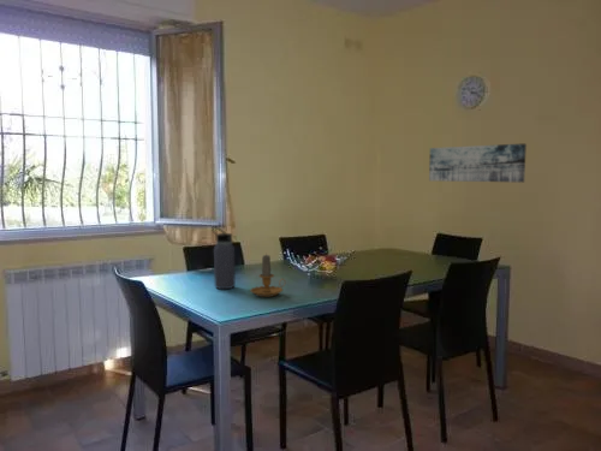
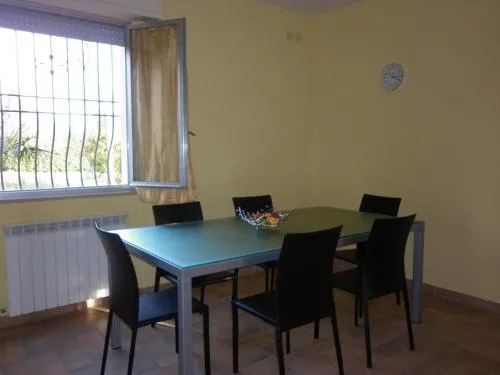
- wall art (474, 164)
- candle (269, 273)
- water bottle (224, 256)
